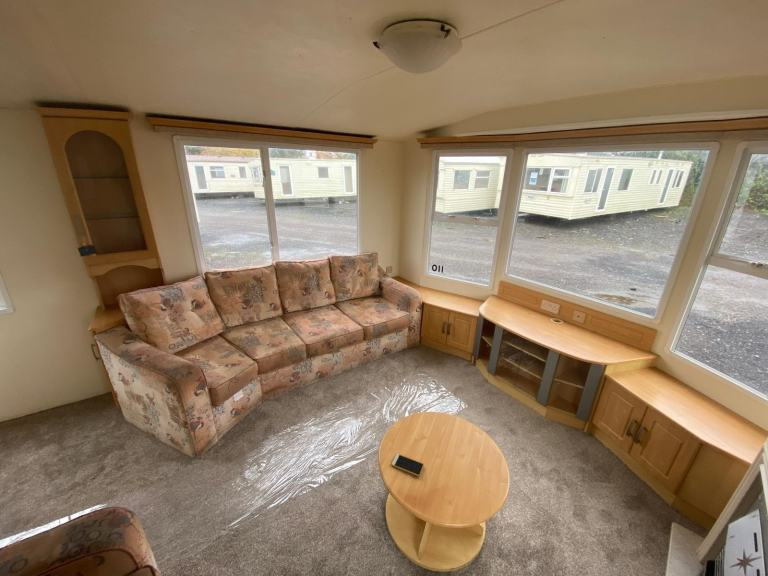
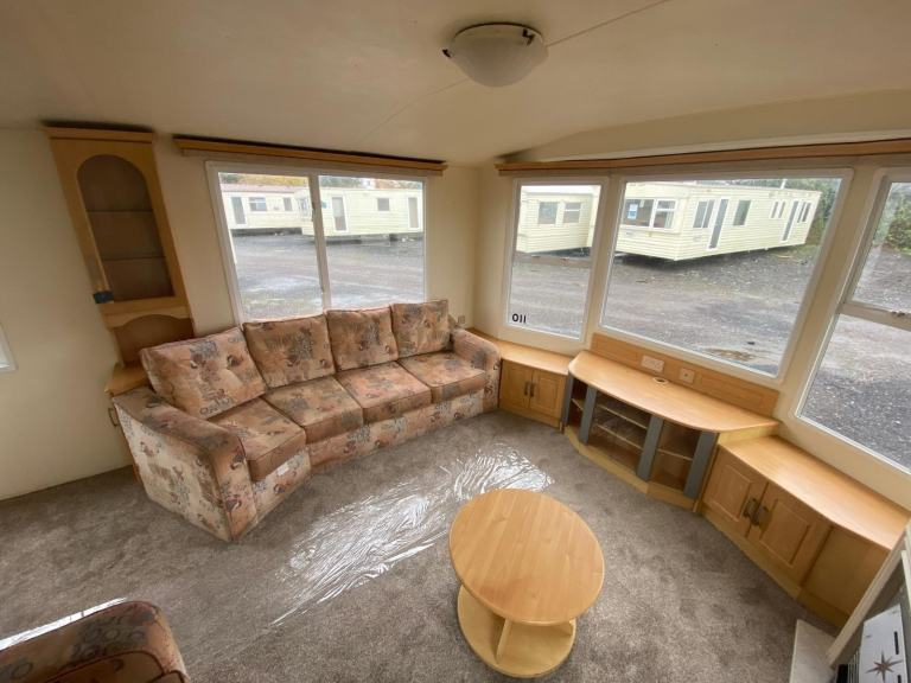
- smartphone (407, 464)
